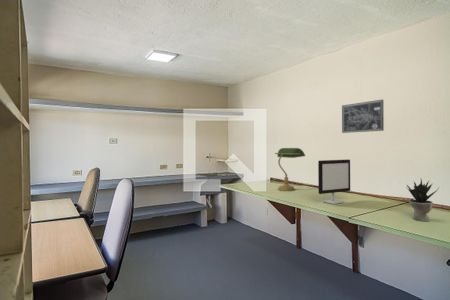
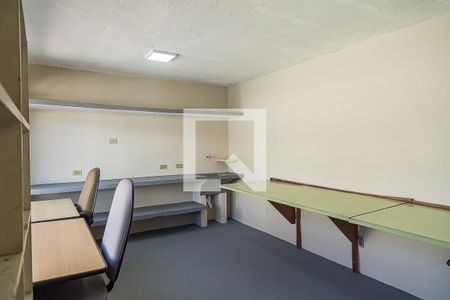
- desk lamp (285, 172)
- potted plant (422, 199)
- wall art (361, 117)
- computer monitor (333, 181)
